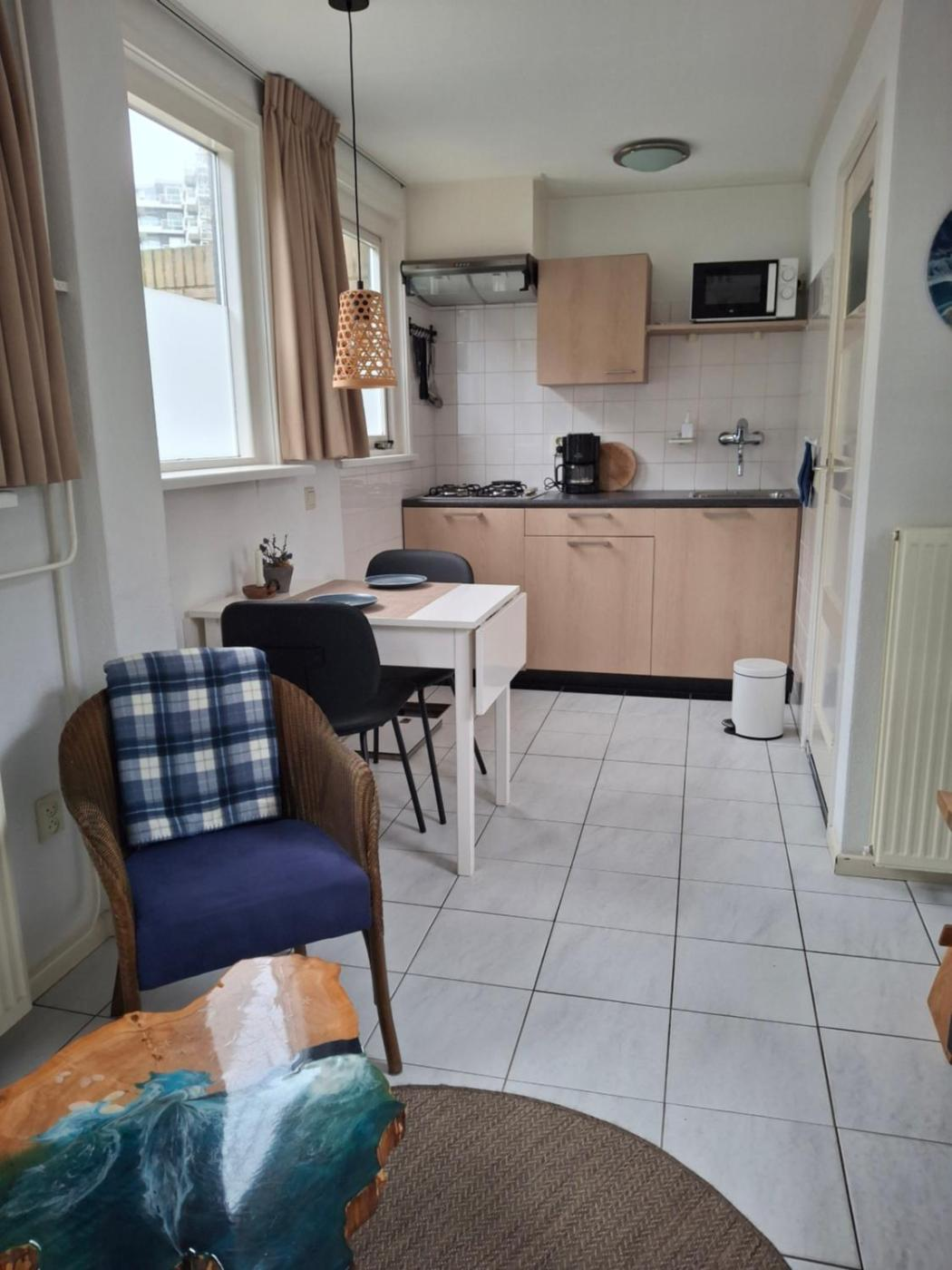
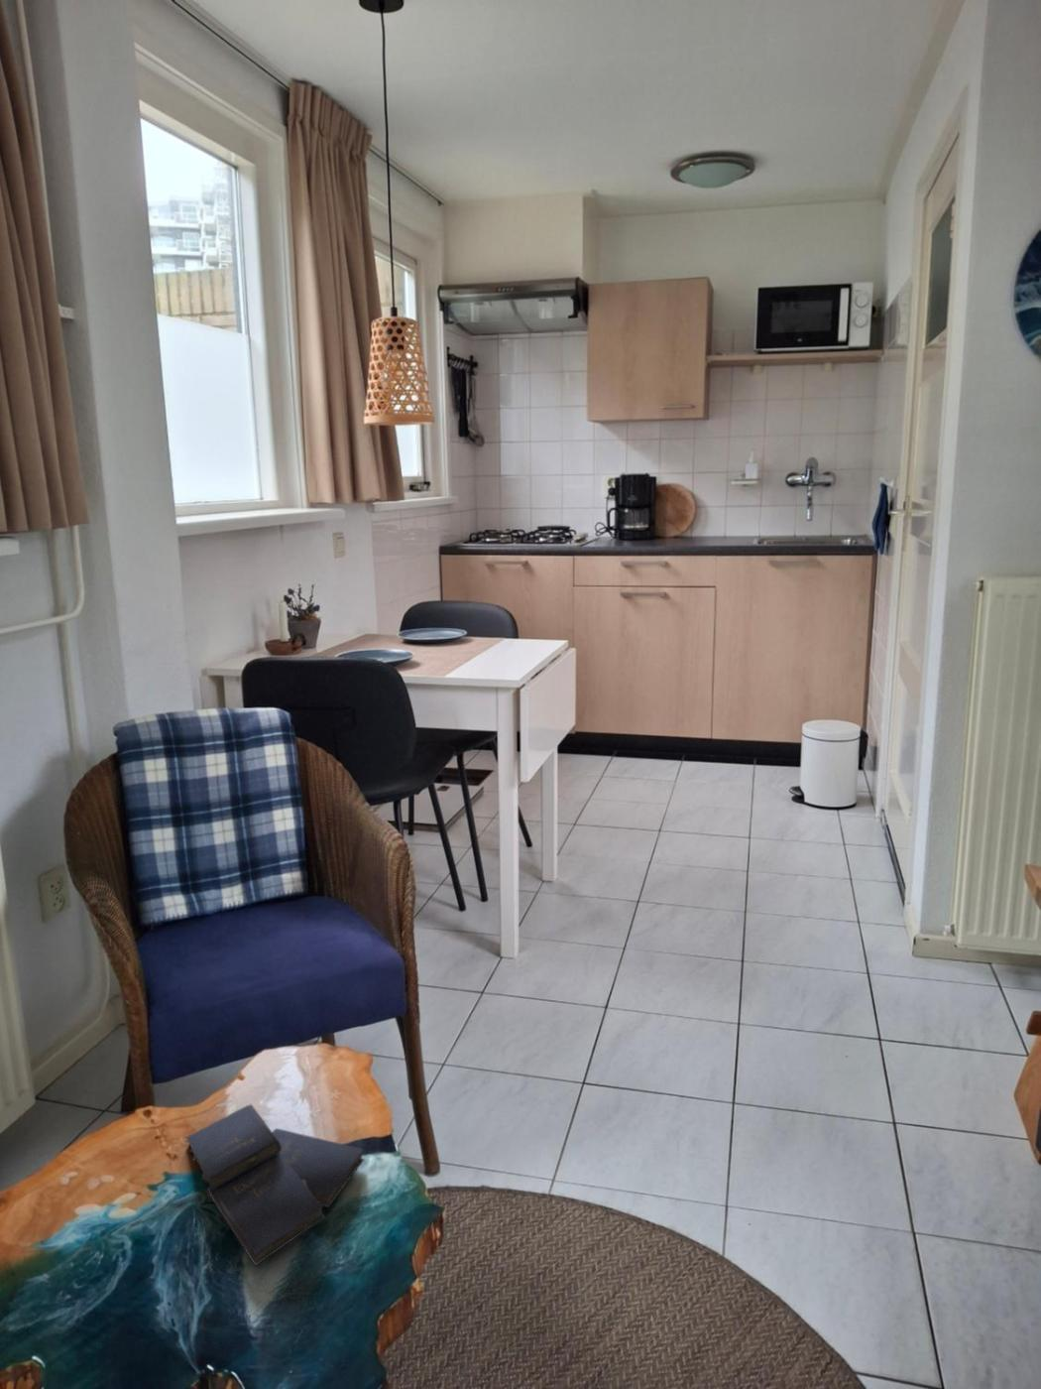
+ book (253, 1167)
